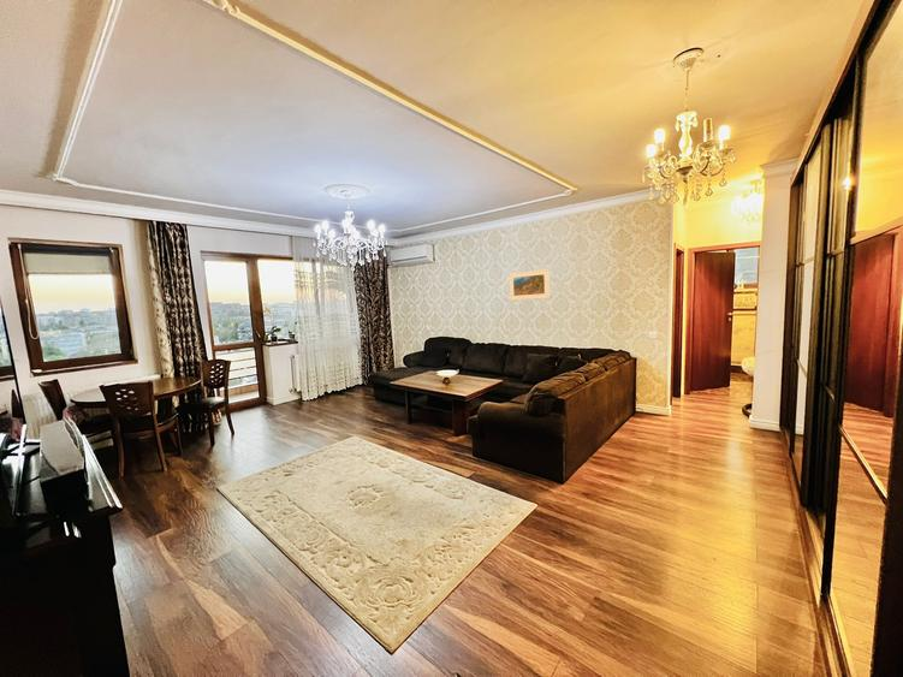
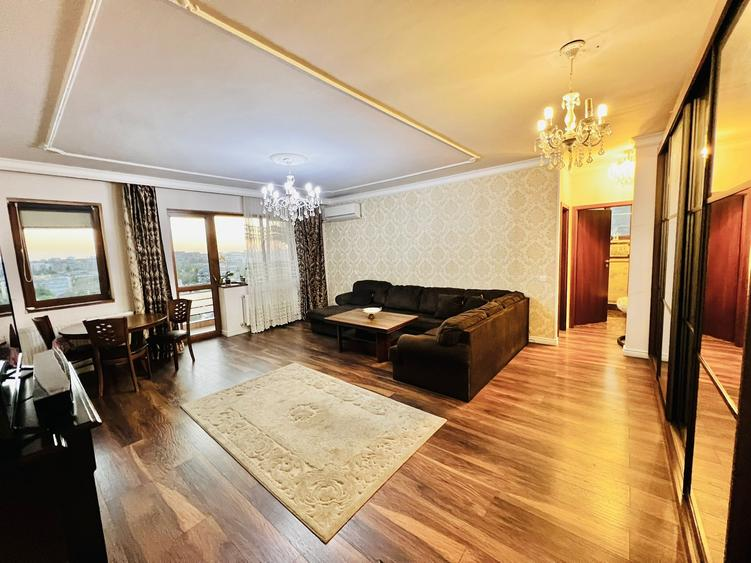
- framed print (528, 285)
